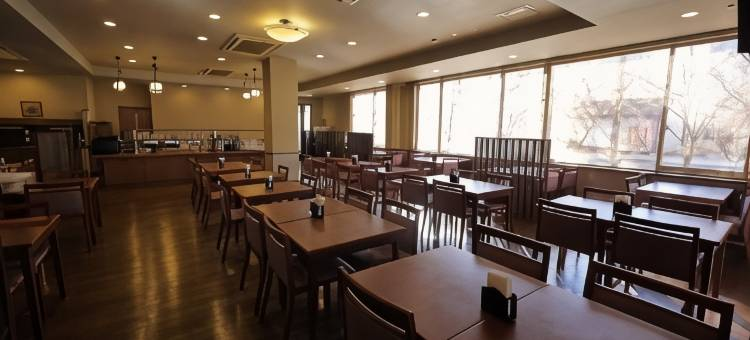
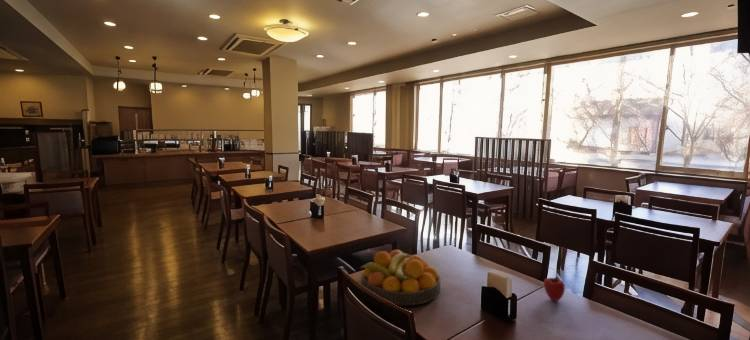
+ apple (554, 288)
+ fruit bowl (400, 270)
